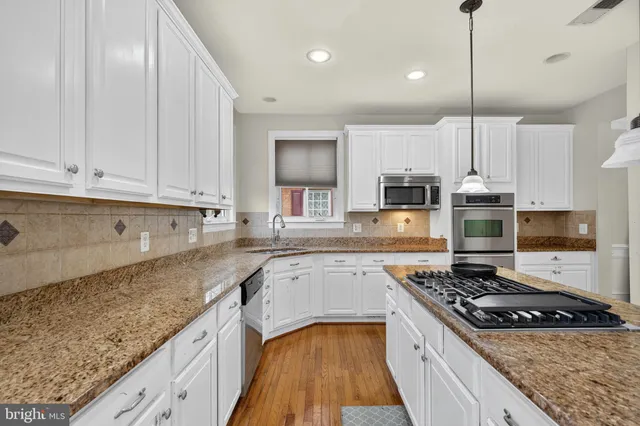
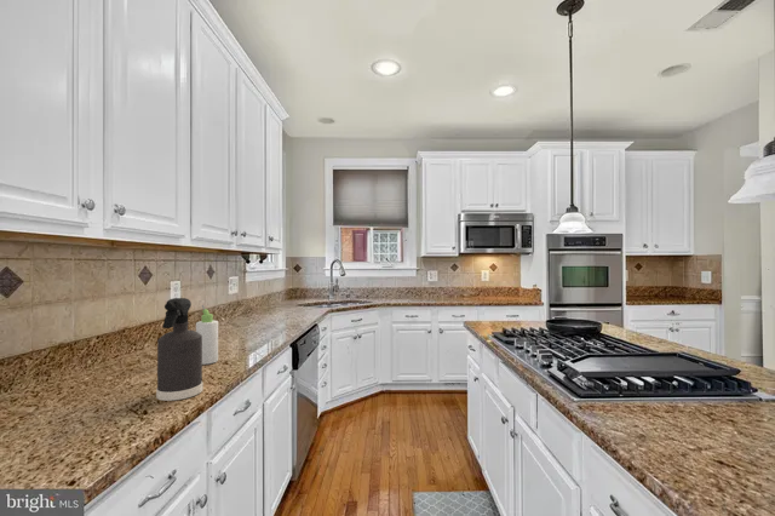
+ bottle (206, 333)
+ spray bottle (178, 345)
